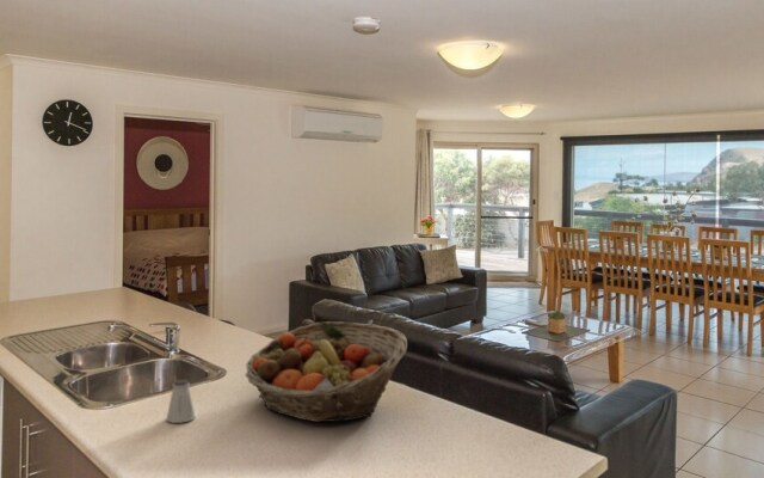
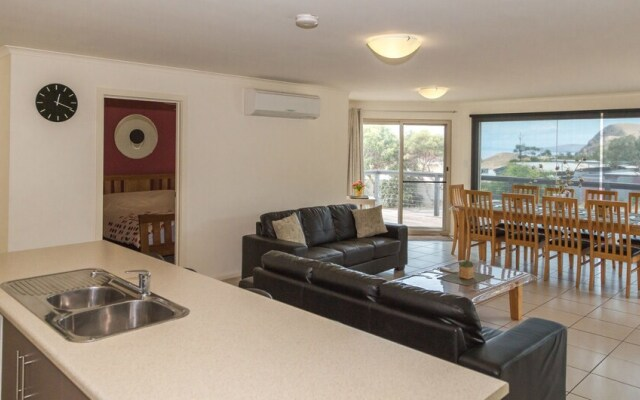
- fruit basket (325, 367)
- saltshaker (180, 399)
